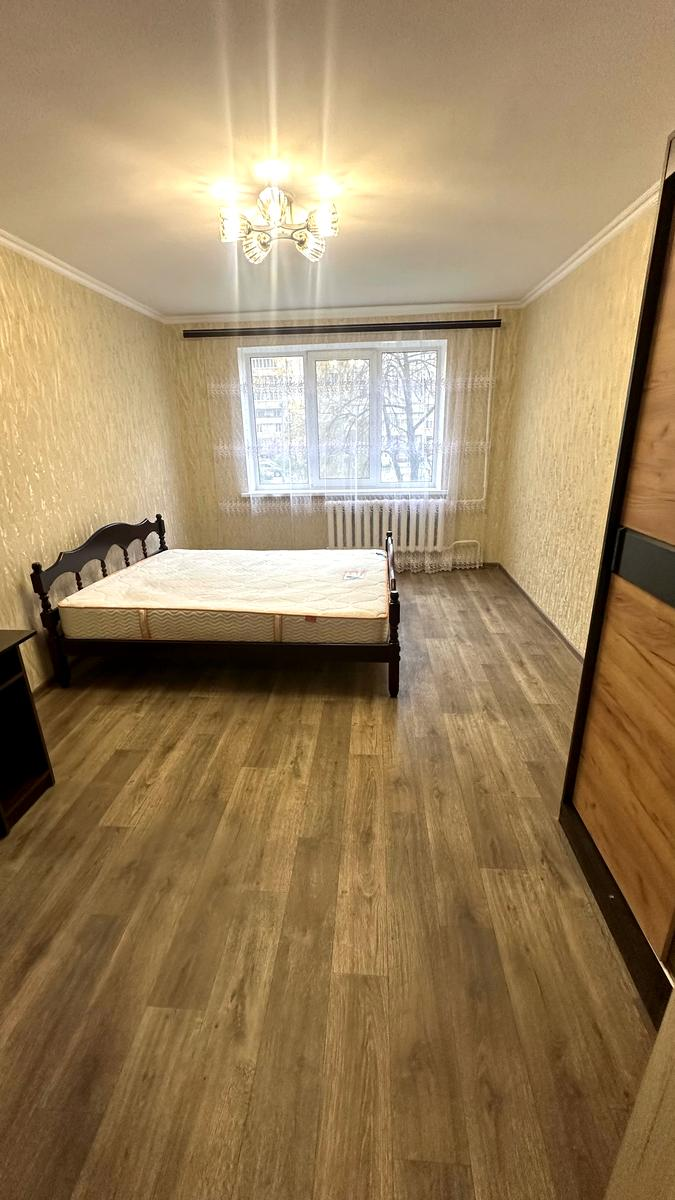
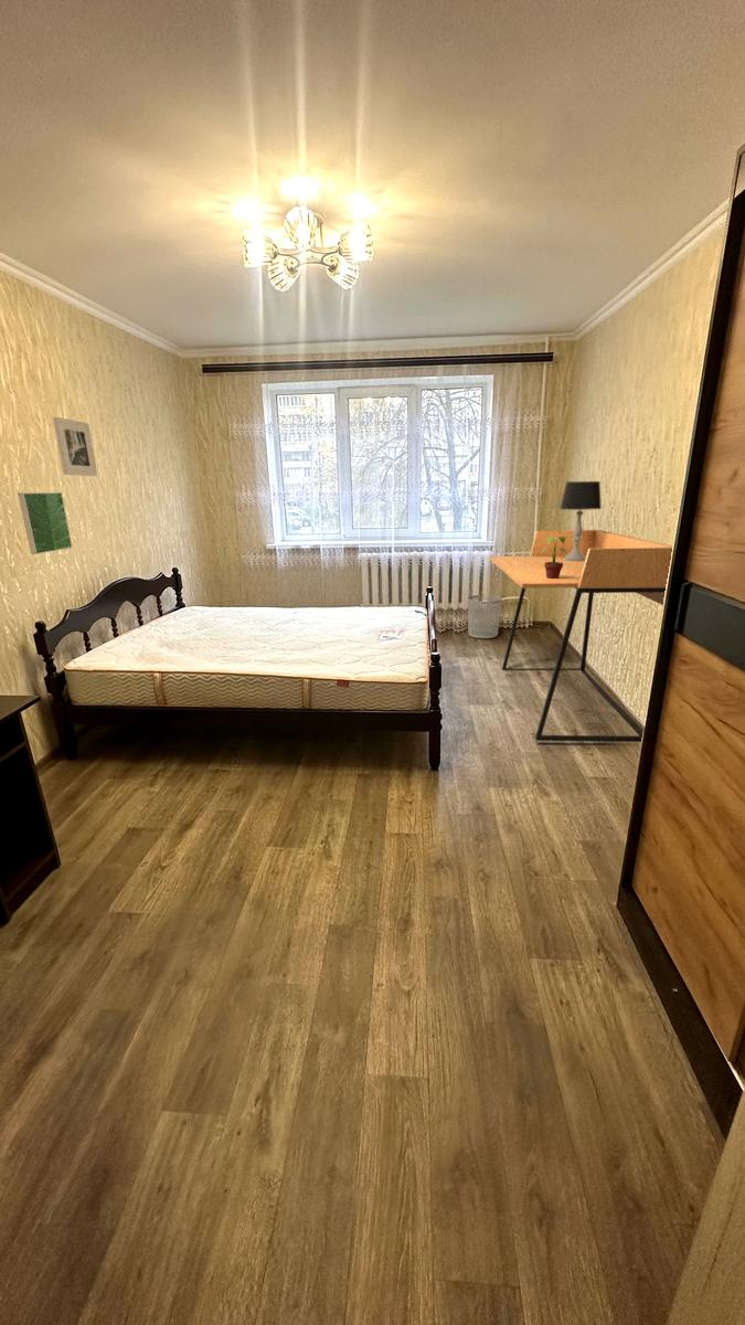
+ table lamp (578, 521)
+ waste bin (482, 616)
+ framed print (76, 448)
+ desk (566, 625)
+ potted plant (554, 556)
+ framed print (46, 522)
